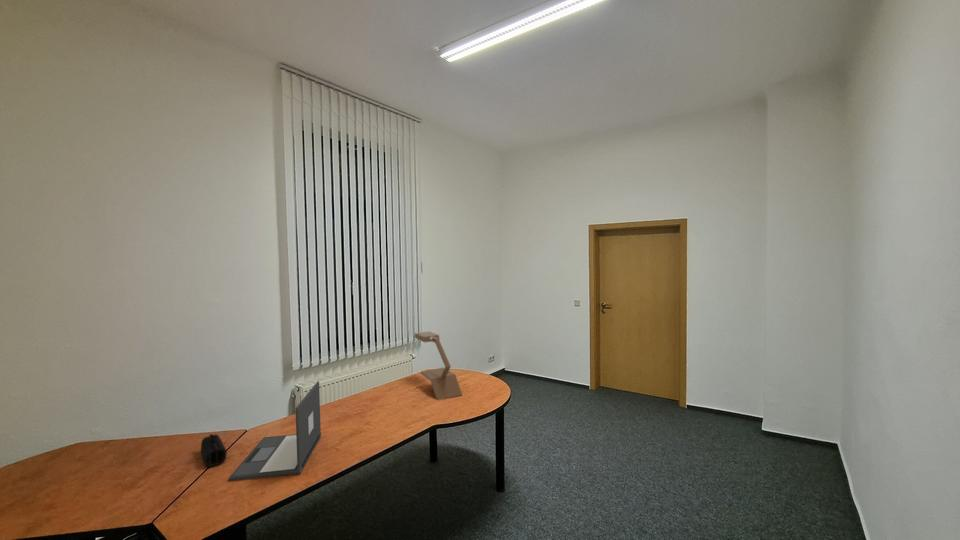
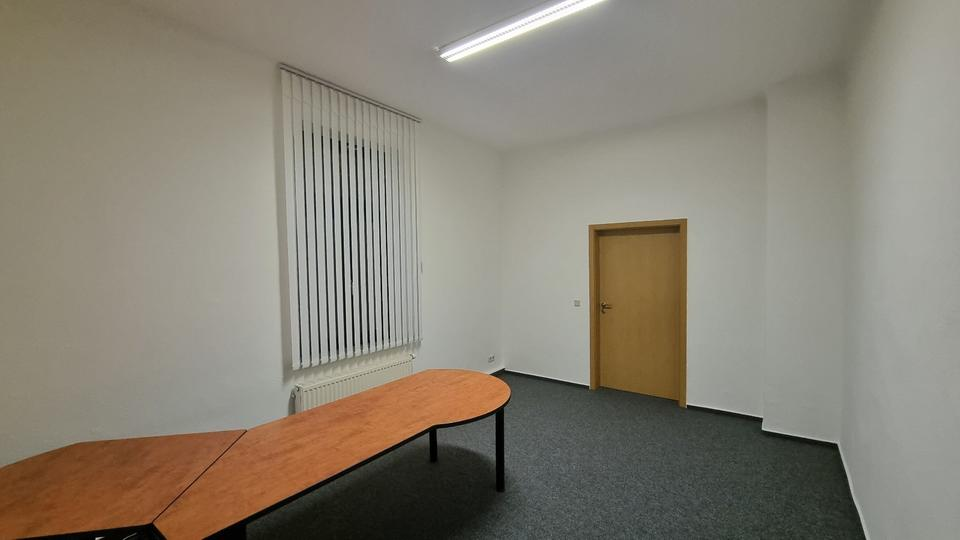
- desk lamp (438, 368)
- laptop (279, 436)
- pencil case (213, 445)
